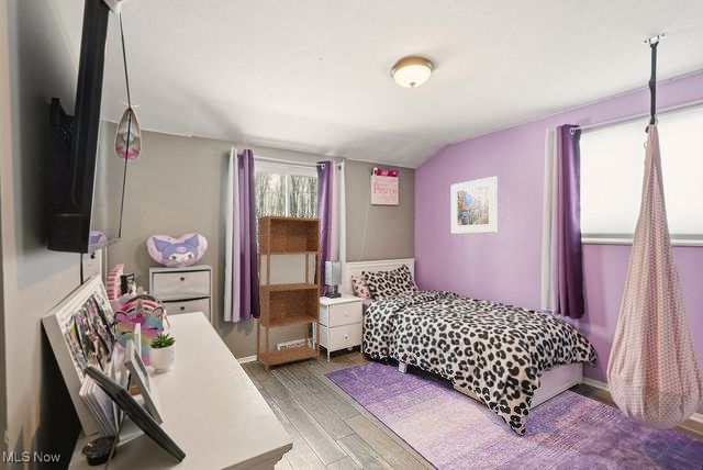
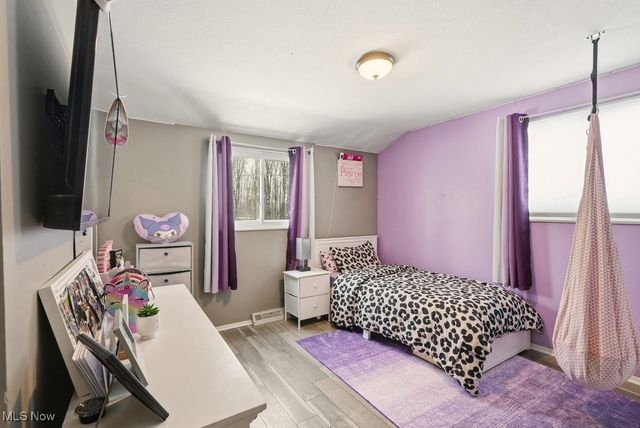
- bookcase (289, 288)
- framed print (472, 206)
